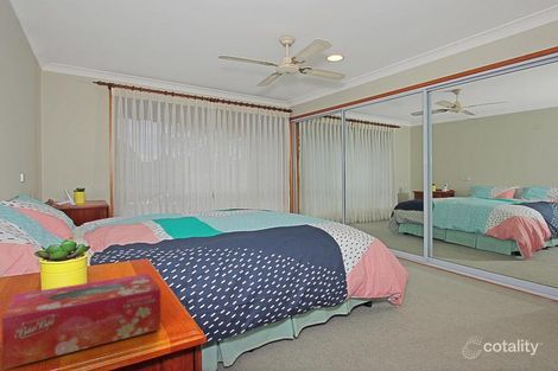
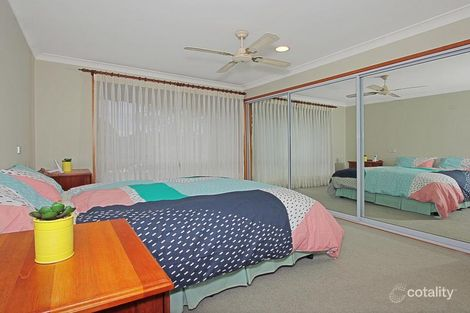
- tissue box (89, 312)
